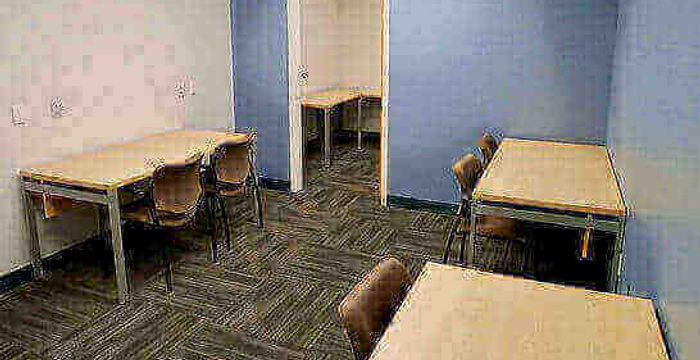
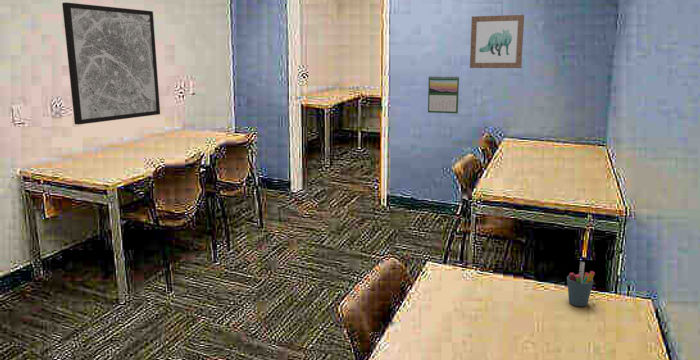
+ pen holder (580, 284)
+ wall art (496, 42)
+ wall art (116, 64)
+ calendar (443, 94)
